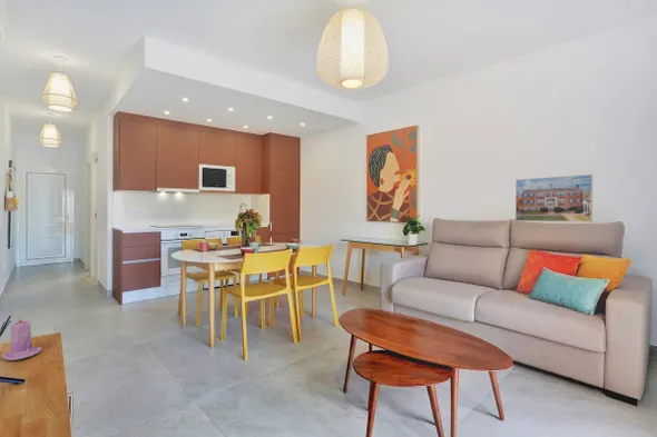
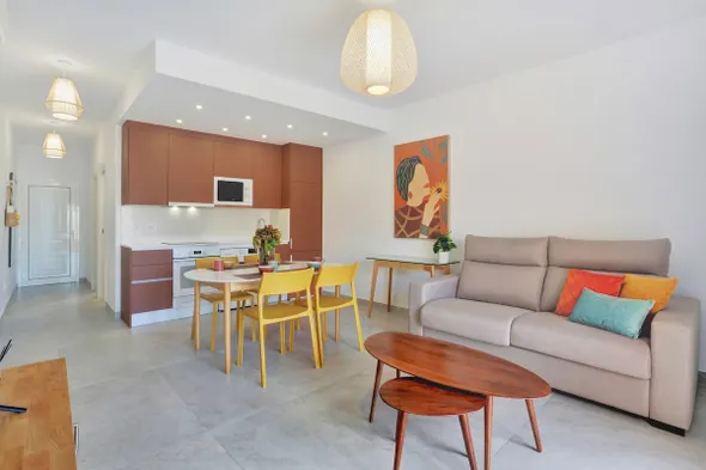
- candle (20, 335)
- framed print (551, 199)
